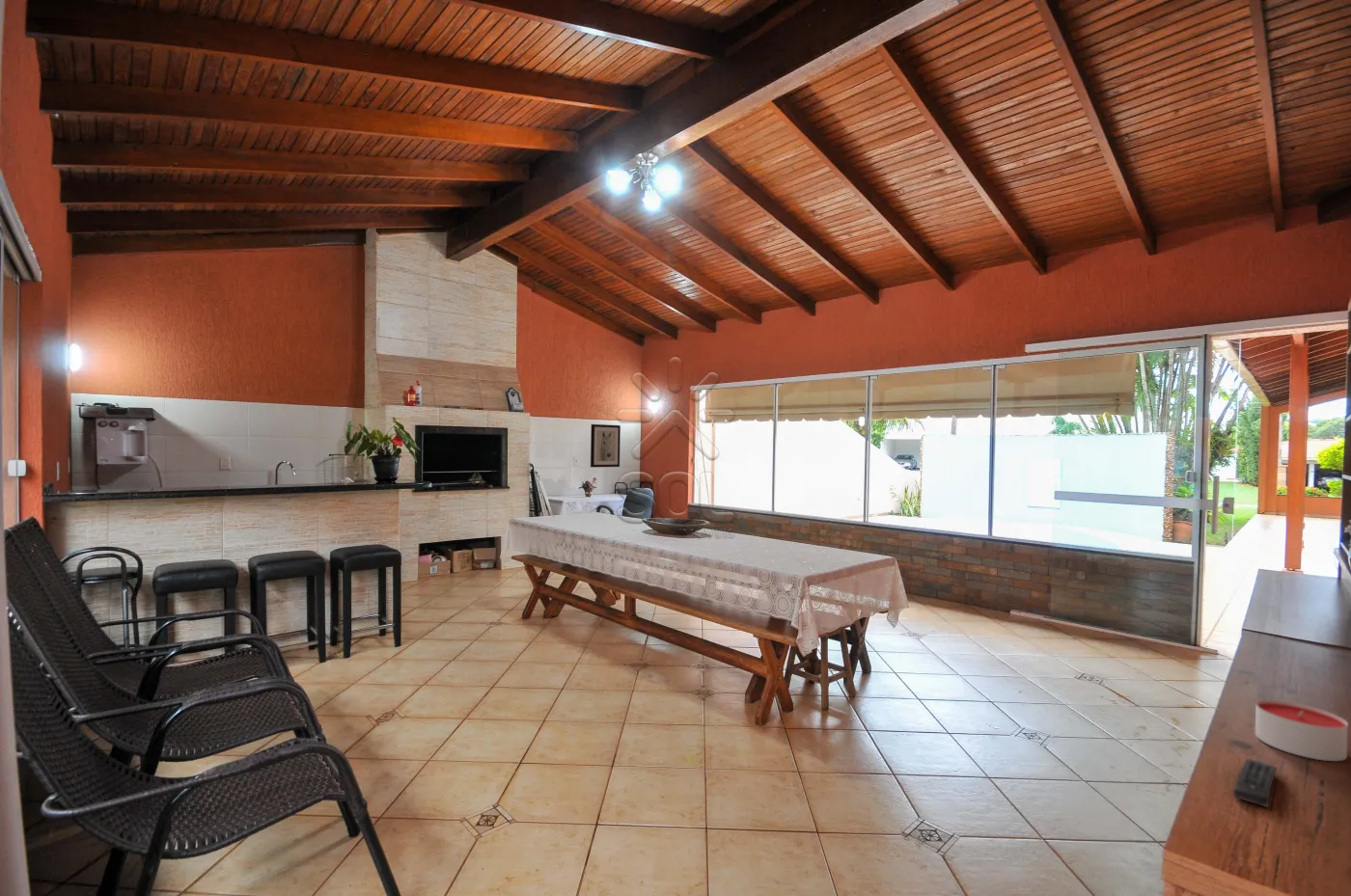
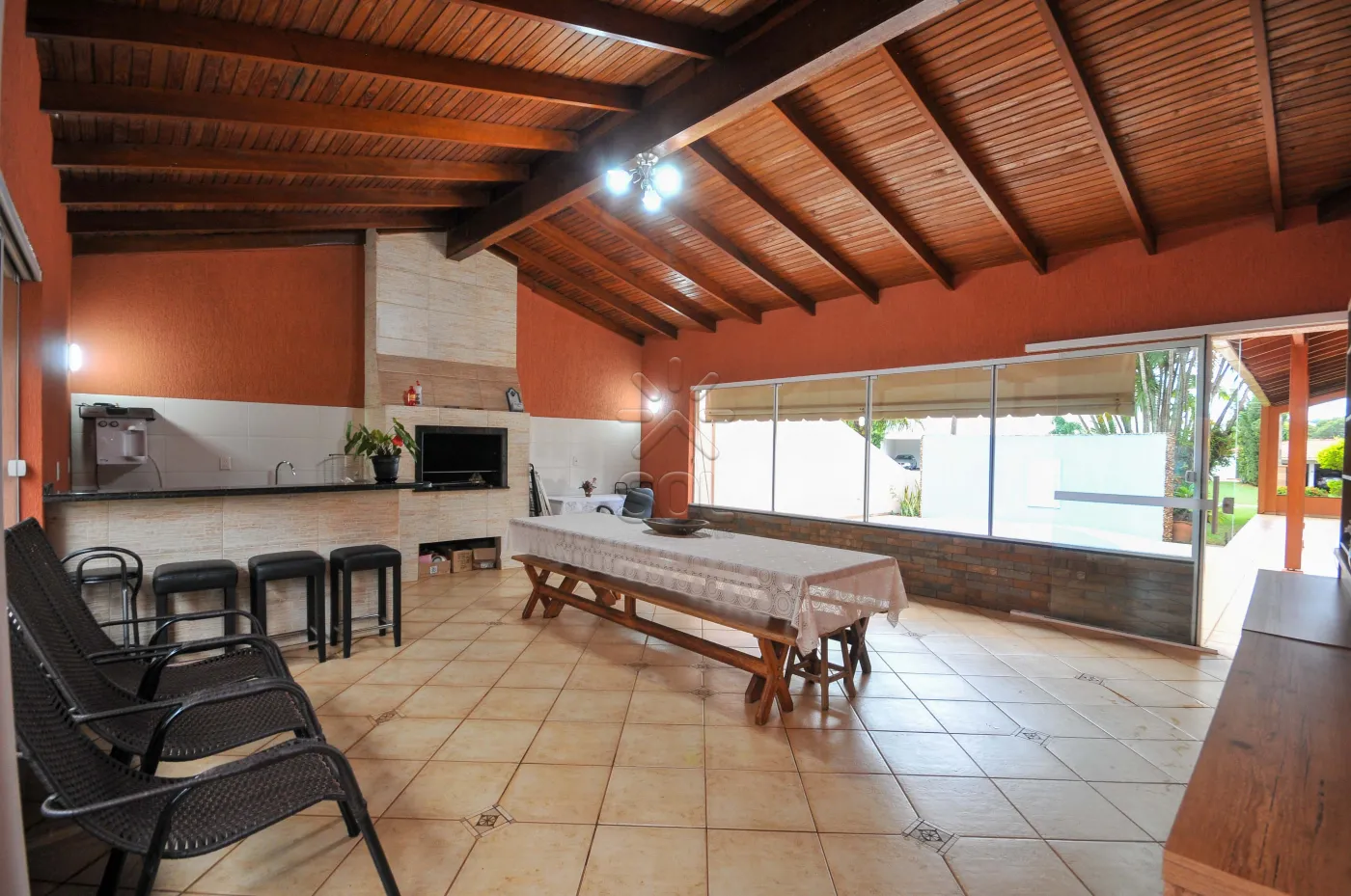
- candle (1299, 727)
- remote control (1255, 778)
- wall art (605, 446)
